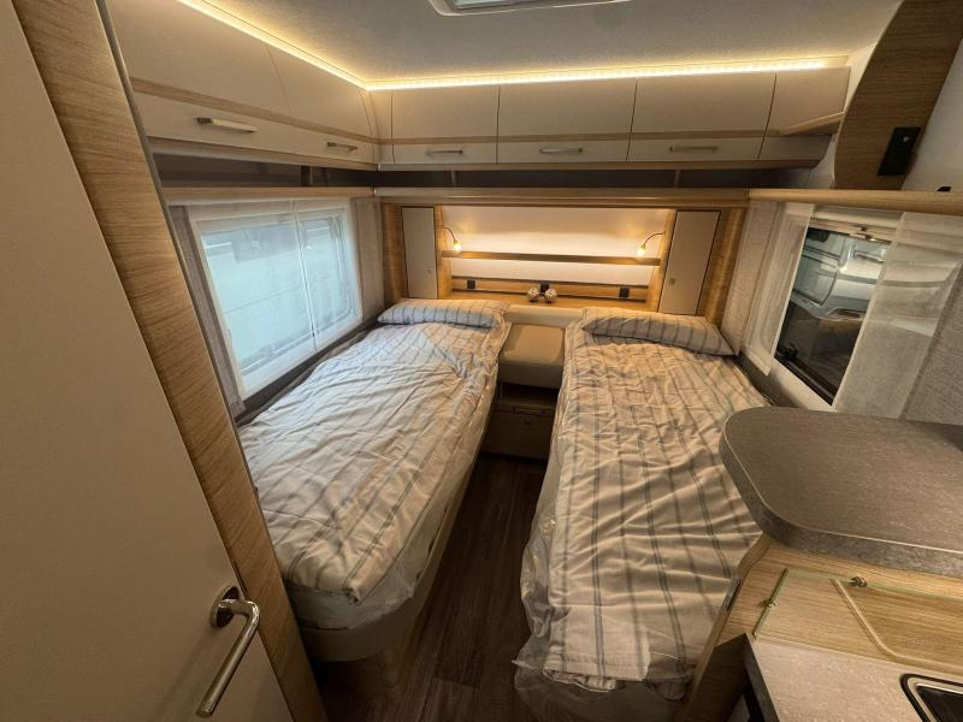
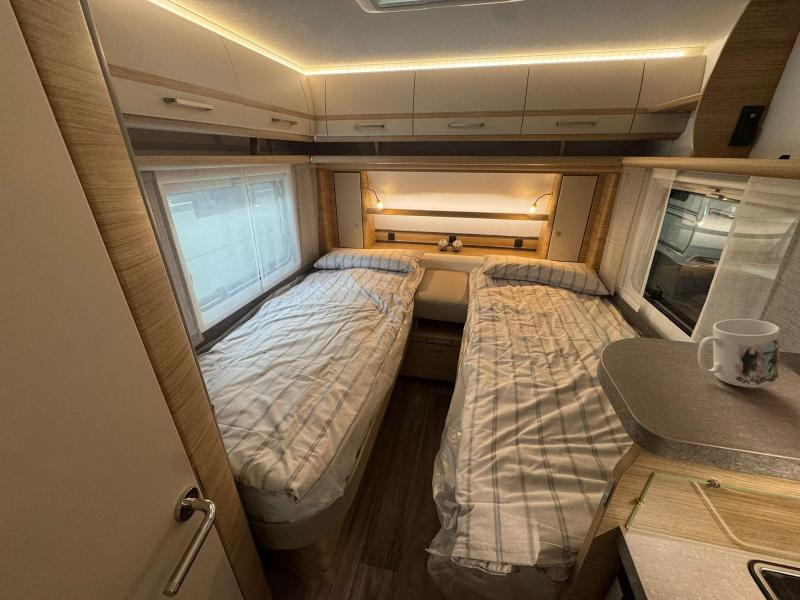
+ mug (740, 353)
